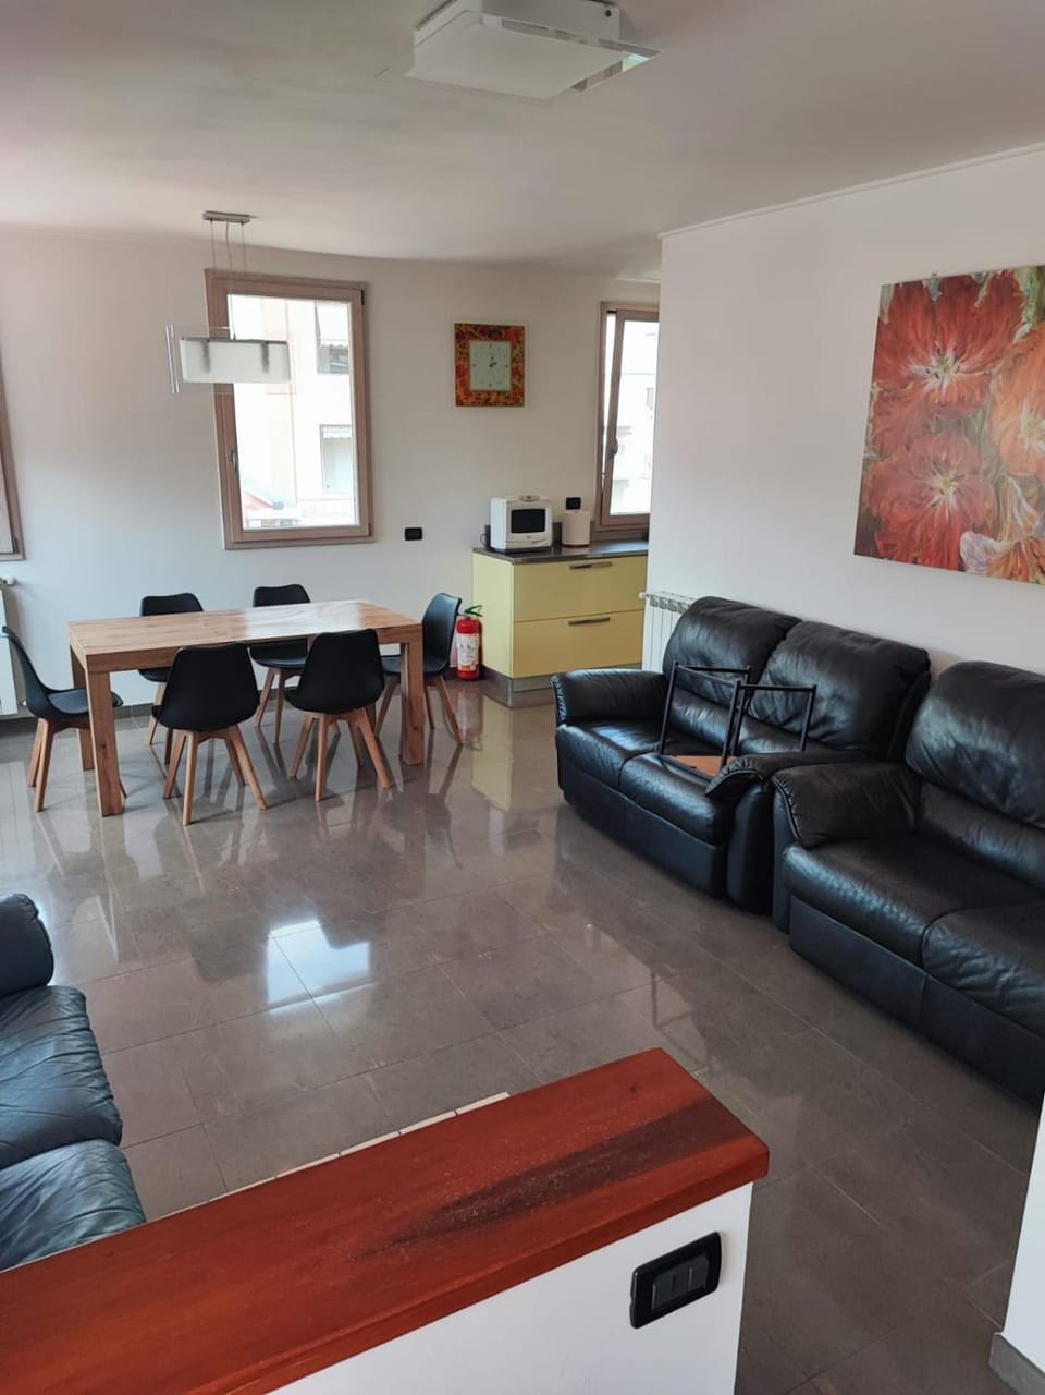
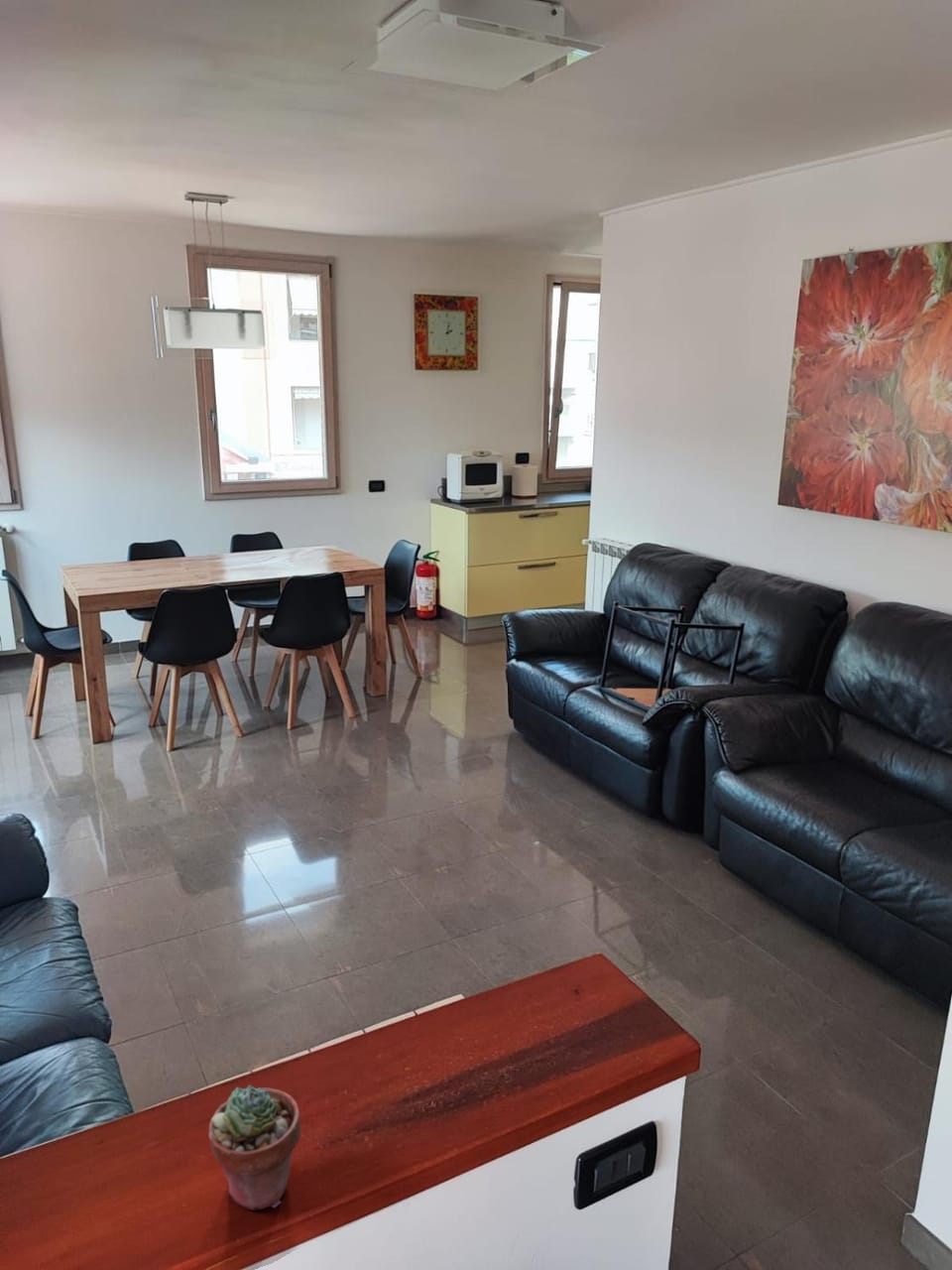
+ potted succulent (255, 1139)
